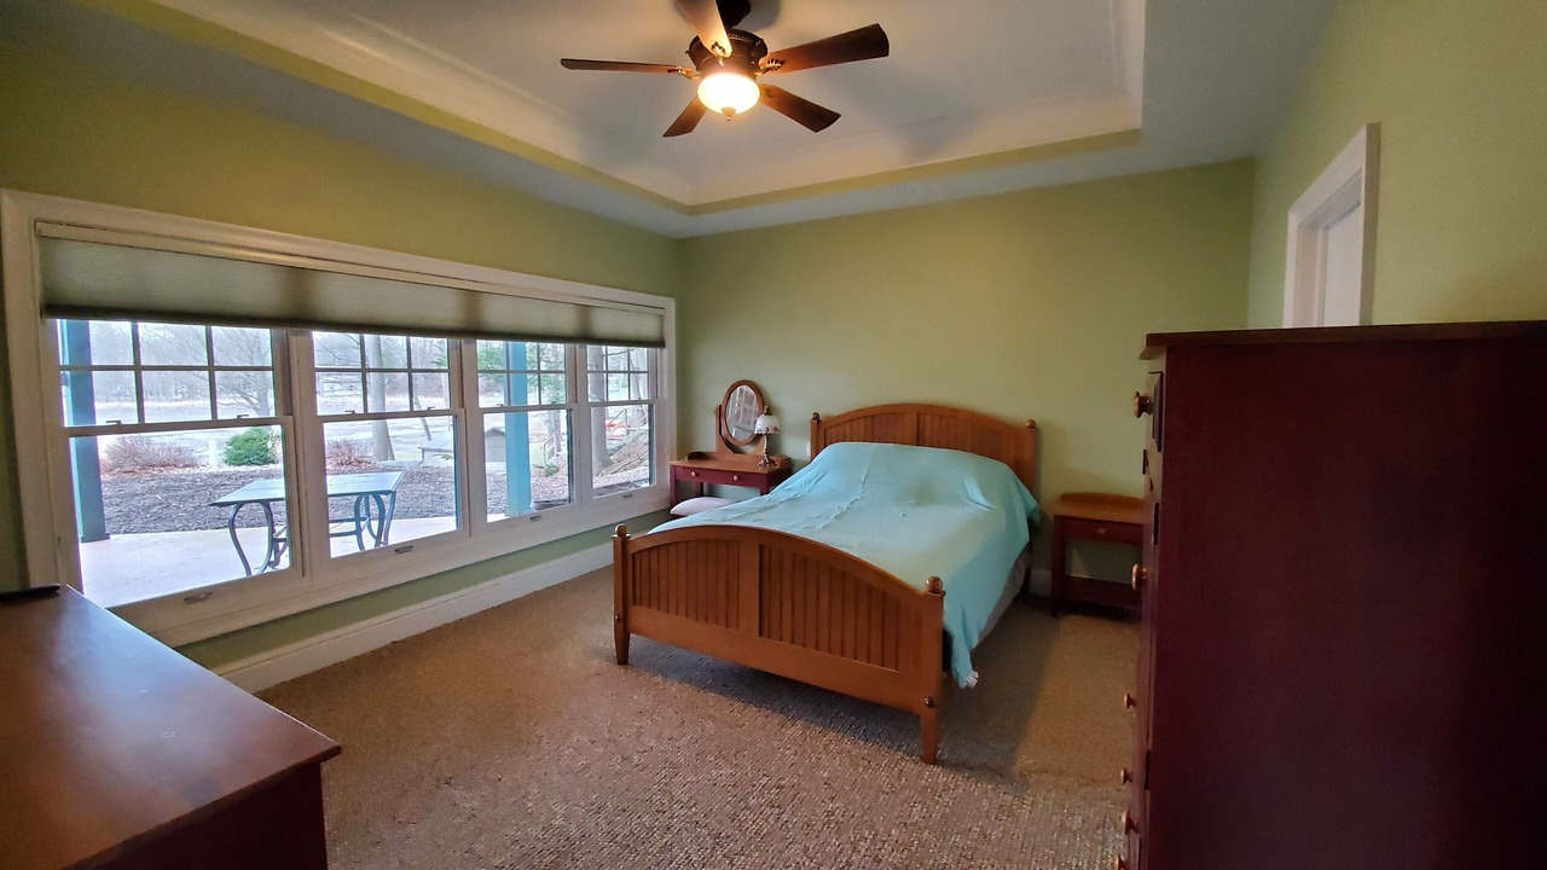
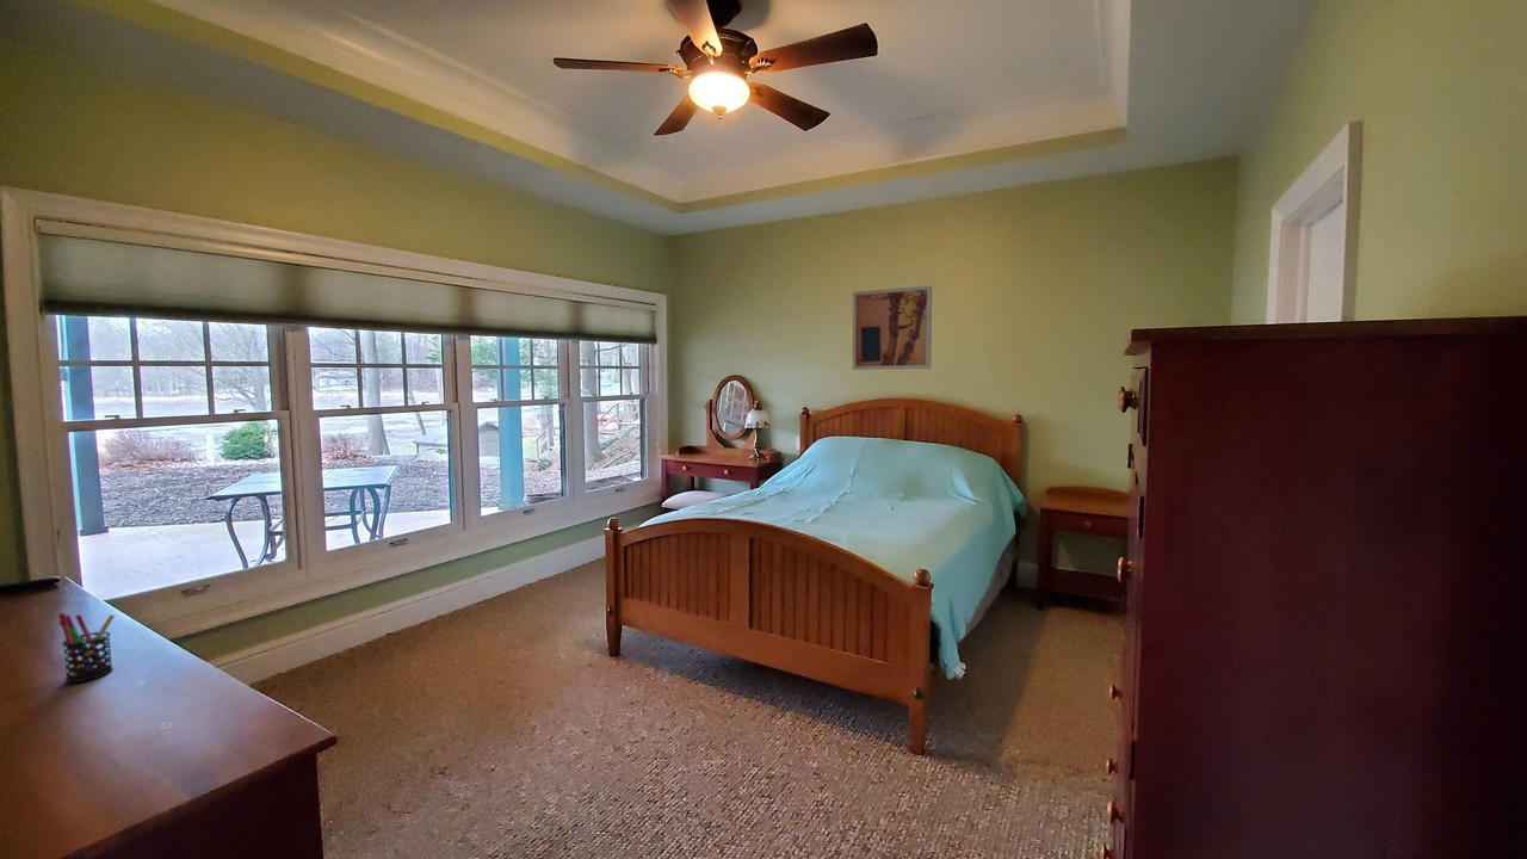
+ wall art (890, 329)
+ pen holder (82, 644)
